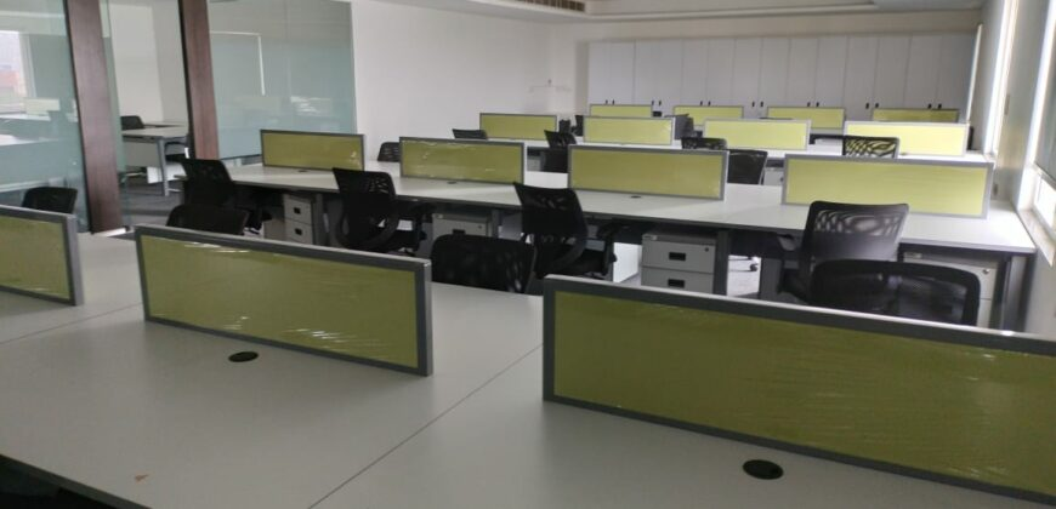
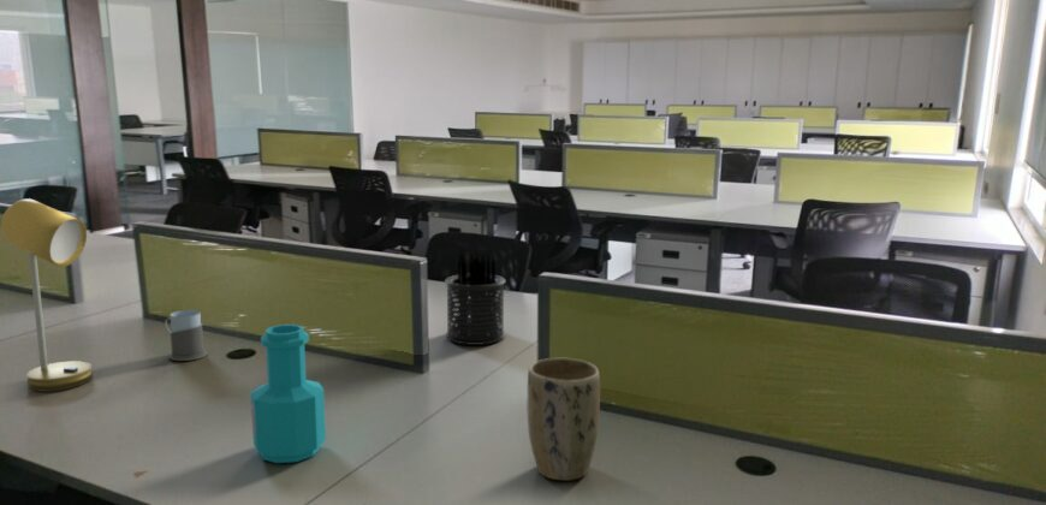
+ desk lamp (40, 293)
+ mug (183, 333)
+ plant pot (563, 418)
+ pen holder (475, 293)
+ bottle (287, 390)
